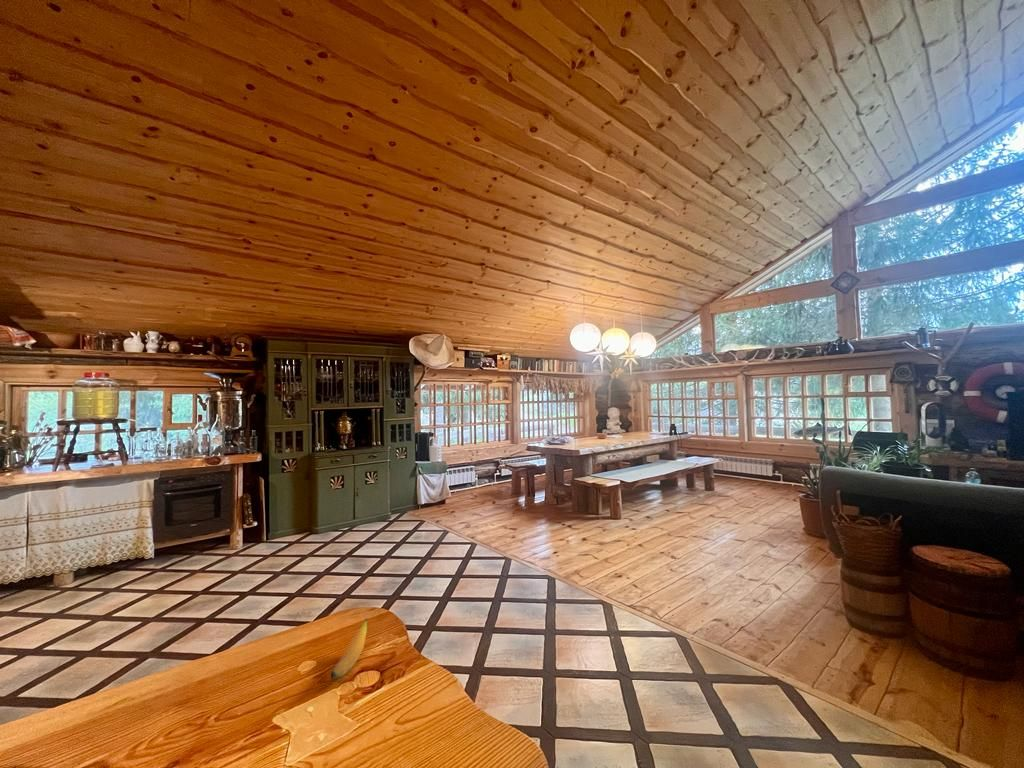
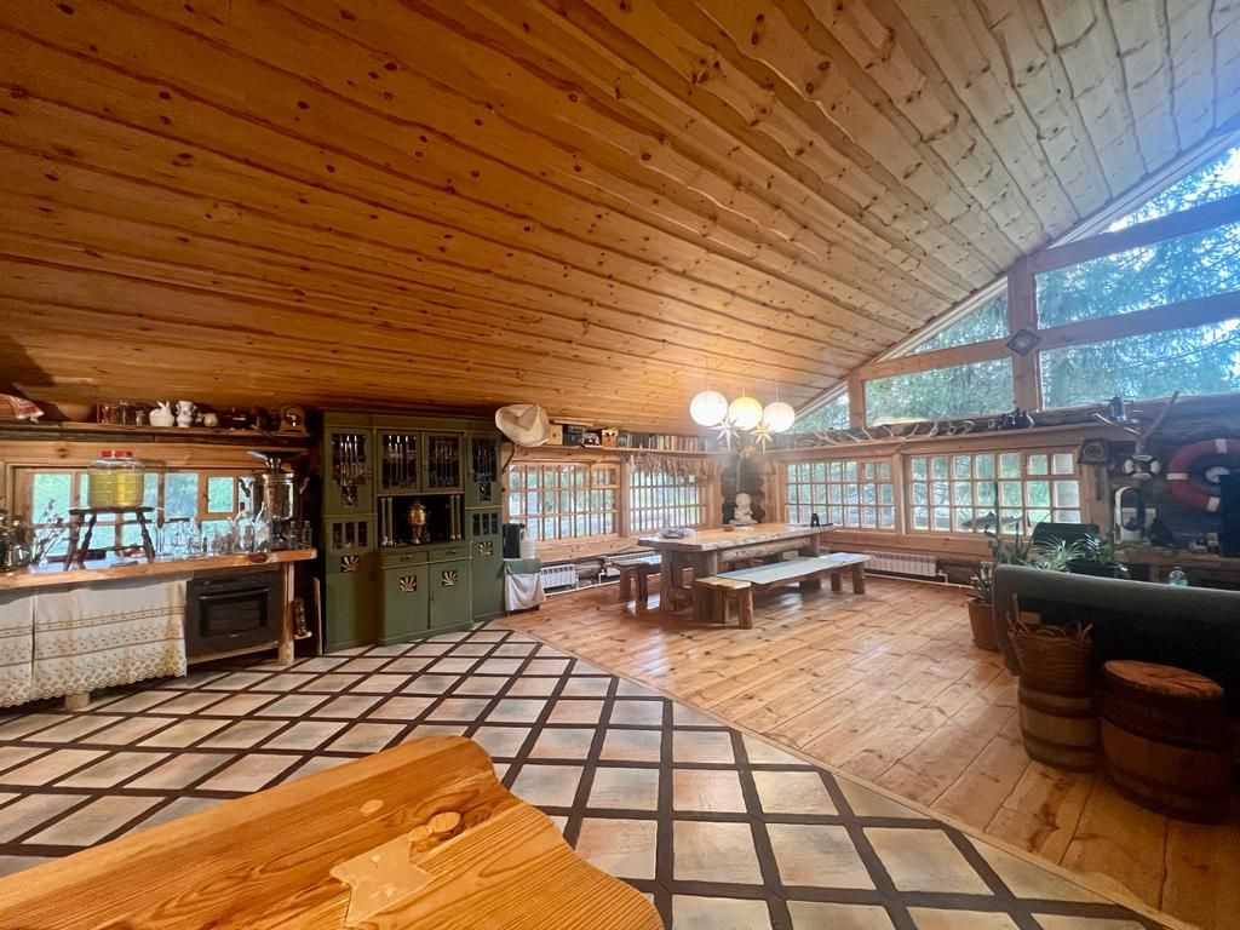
- banana (351, 650)
